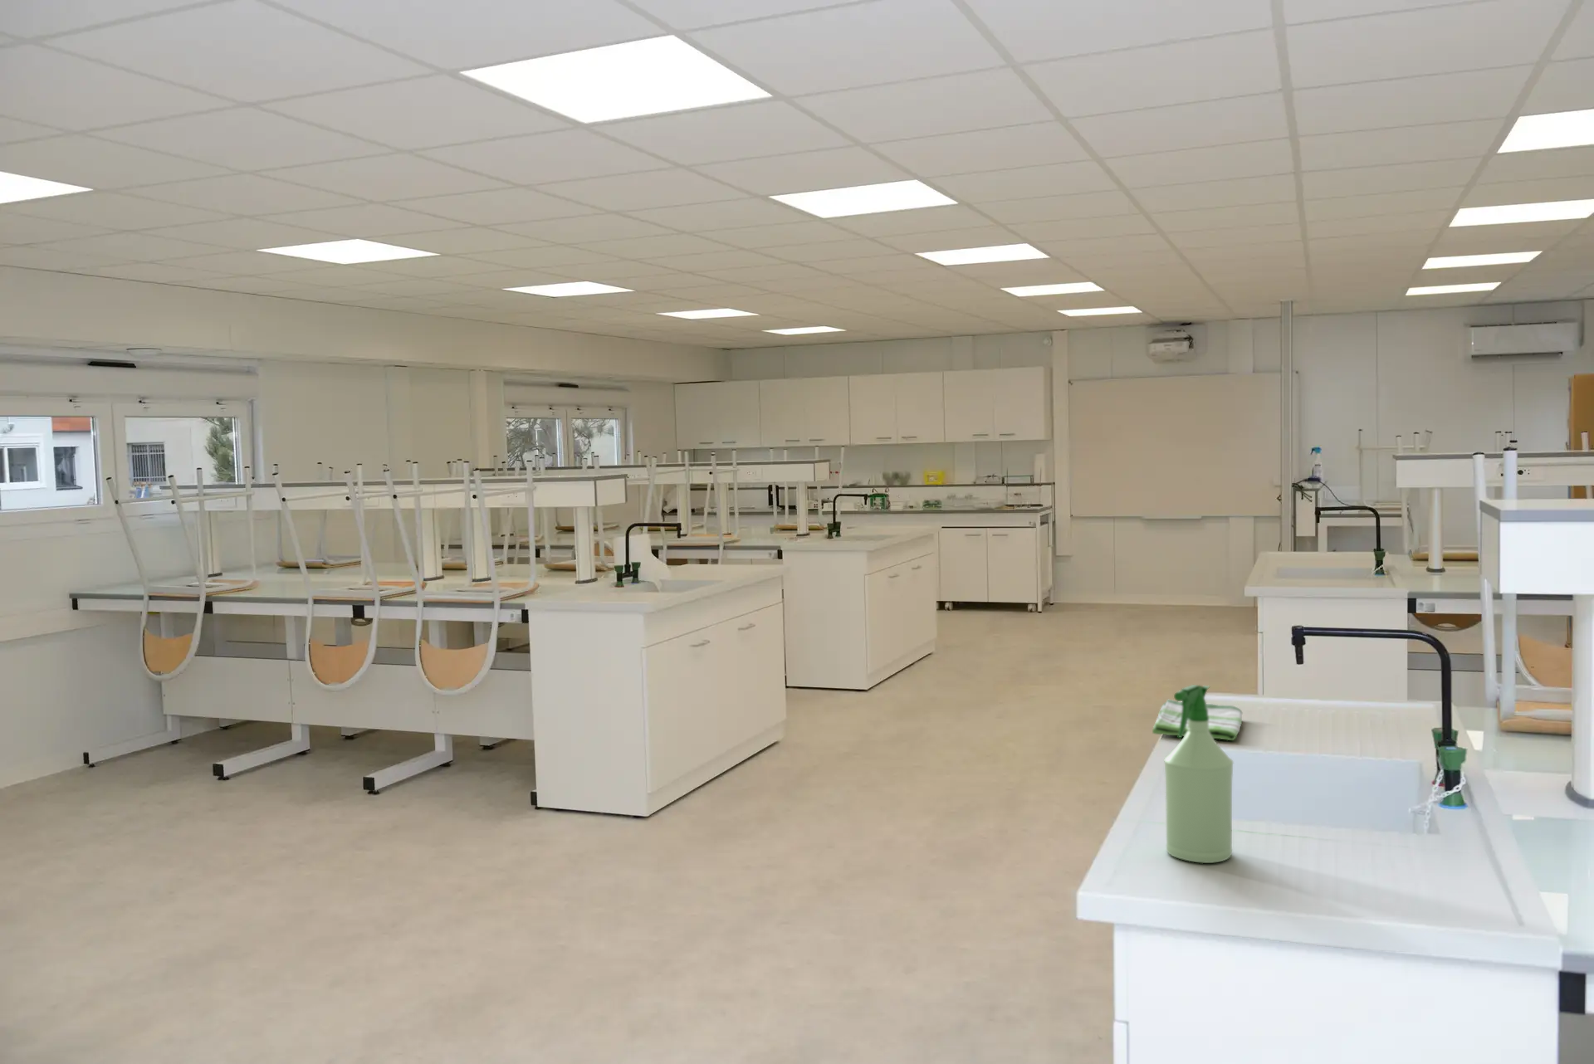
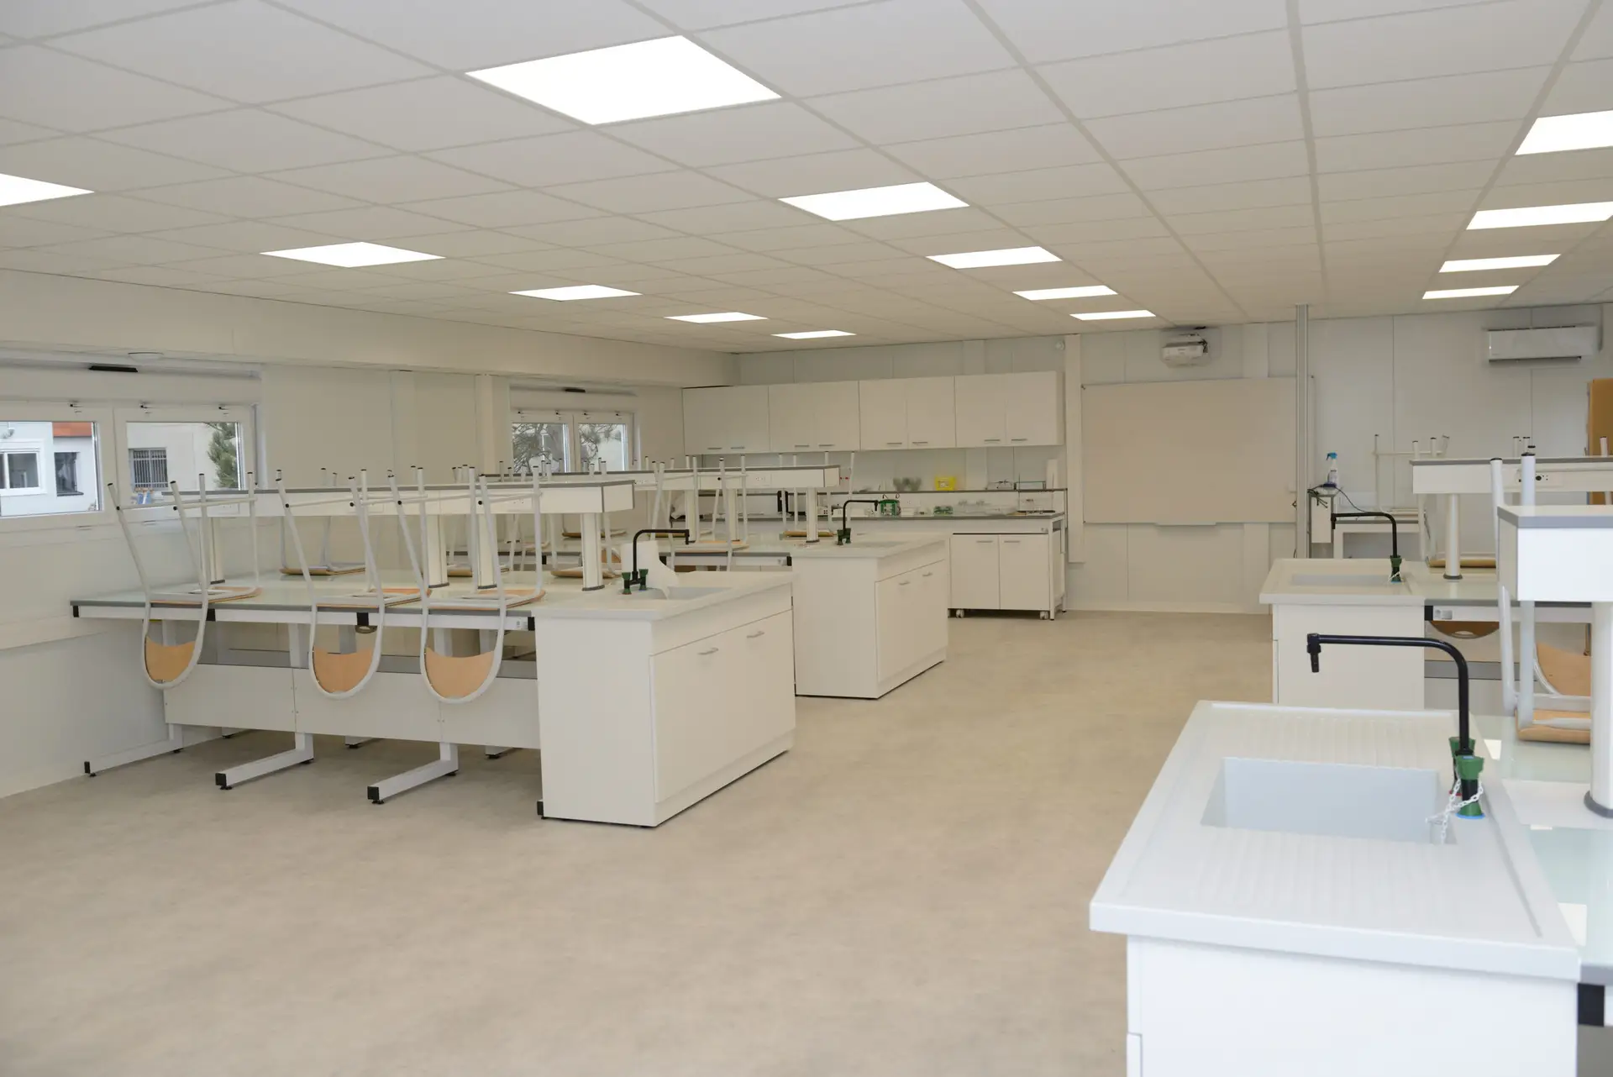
- spray bottle (1197, 768)
- dish towel (1208, 716)
